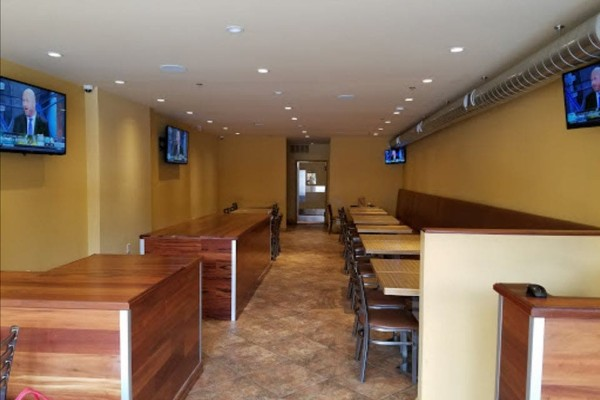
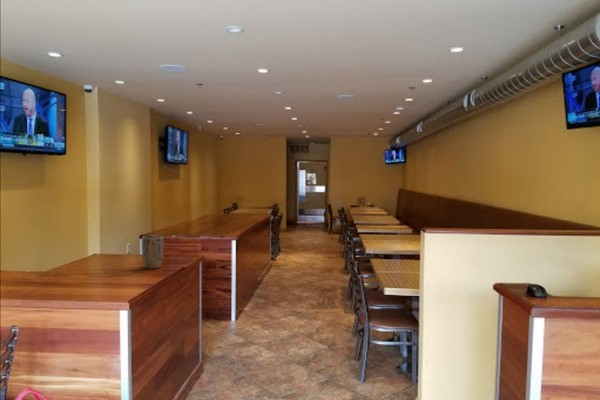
+ plant pot (152, 251)
